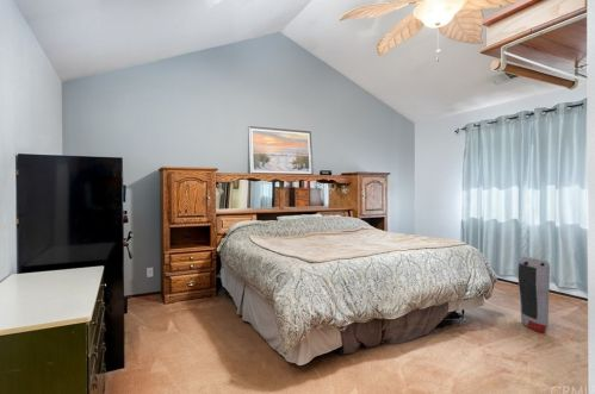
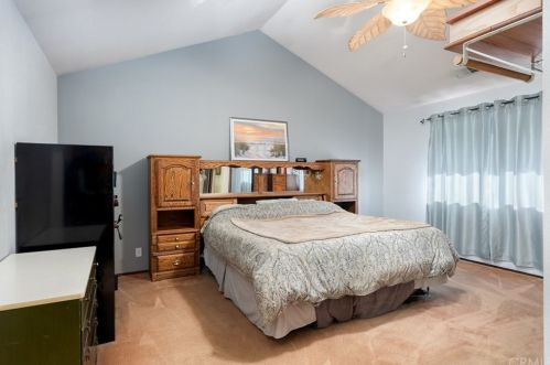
- air purifier (529, 292)
